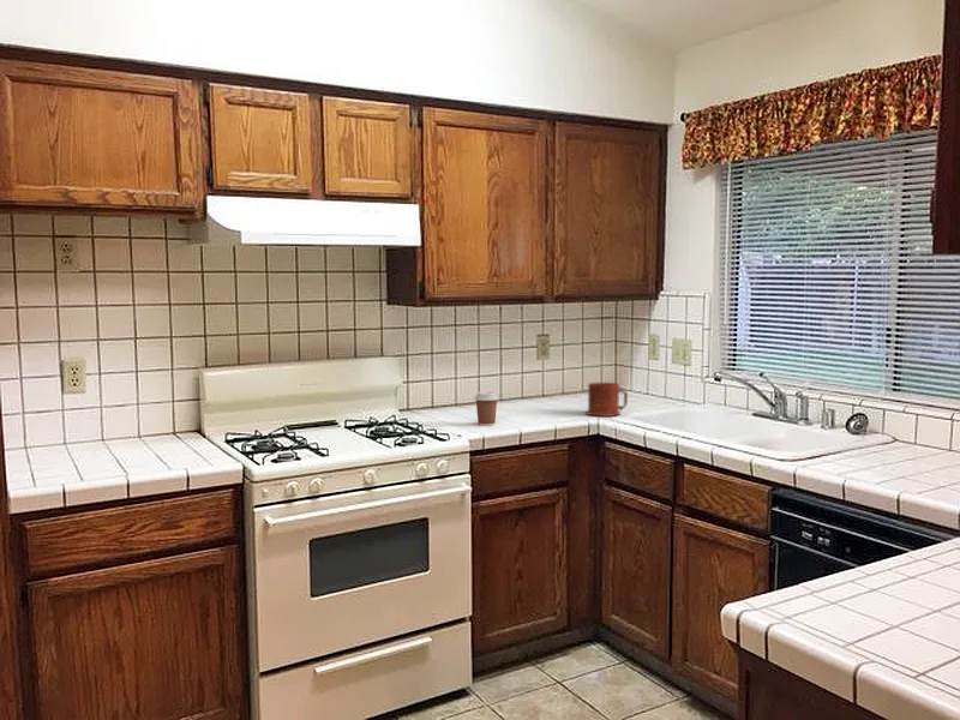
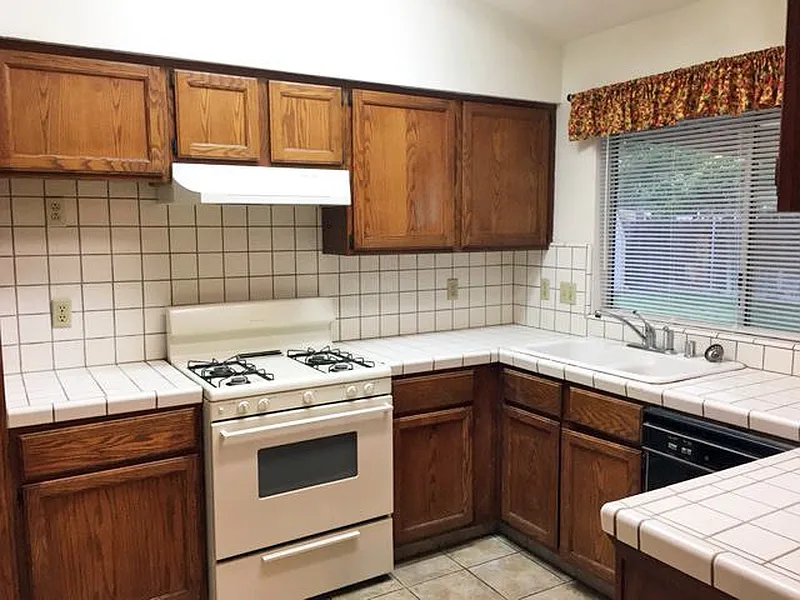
- coffee cup (486, 408)
- mug (606, 398)
